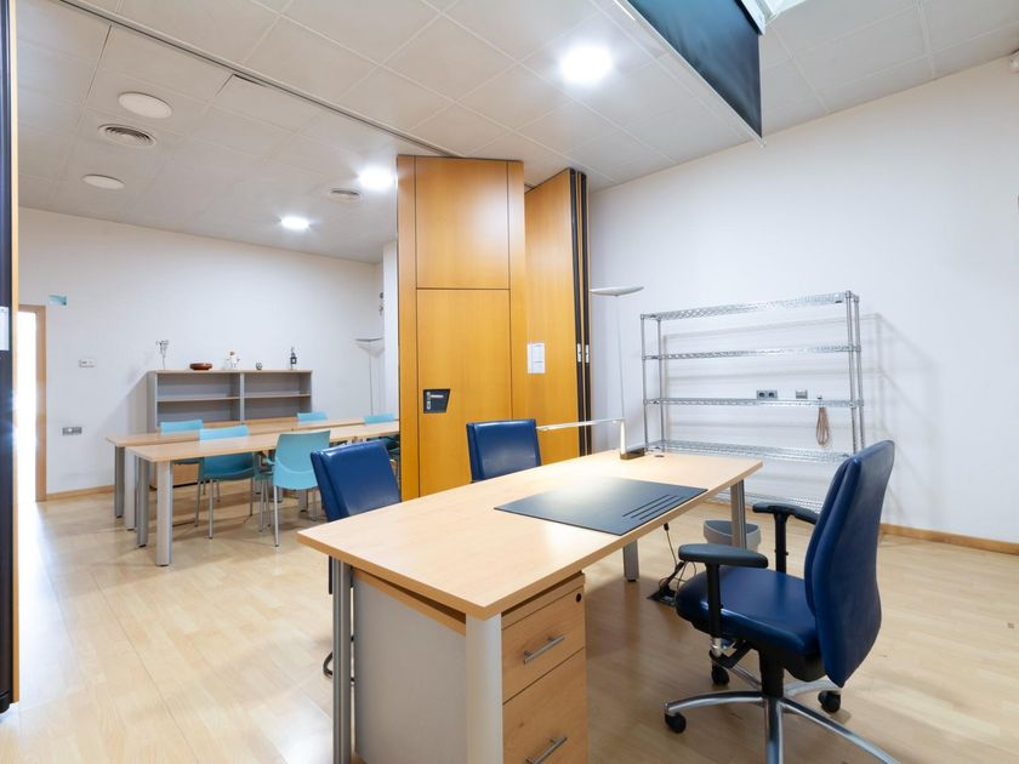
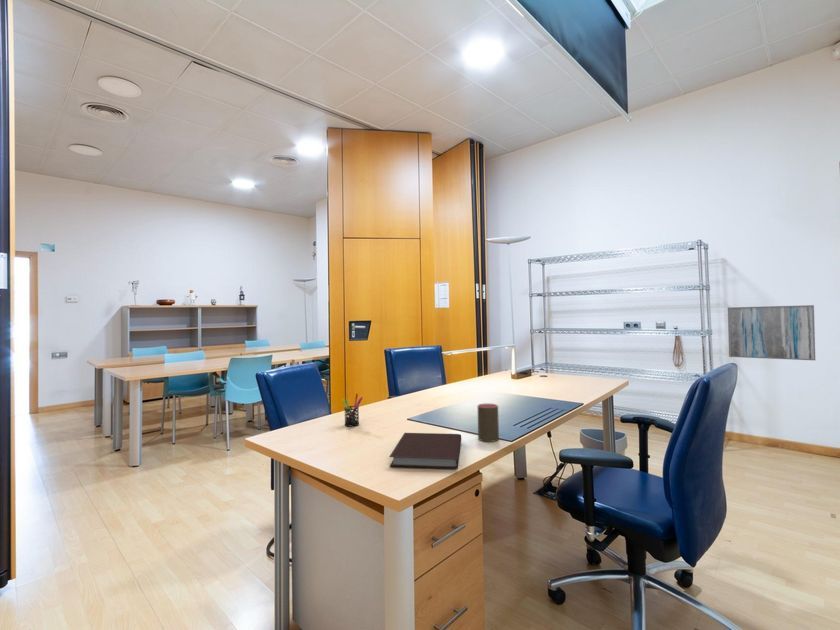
+ notebook (428, 448)
+ cup (488, 422)
+ wall art (769, 332)
+ pen holder (351, 409)
